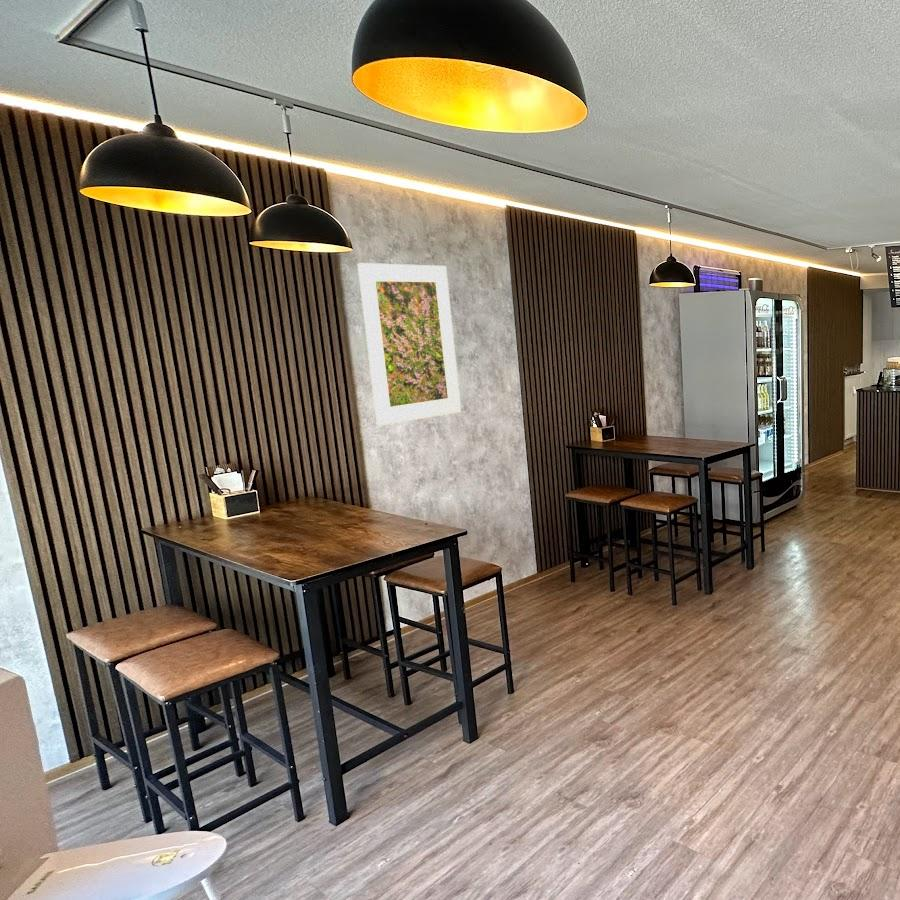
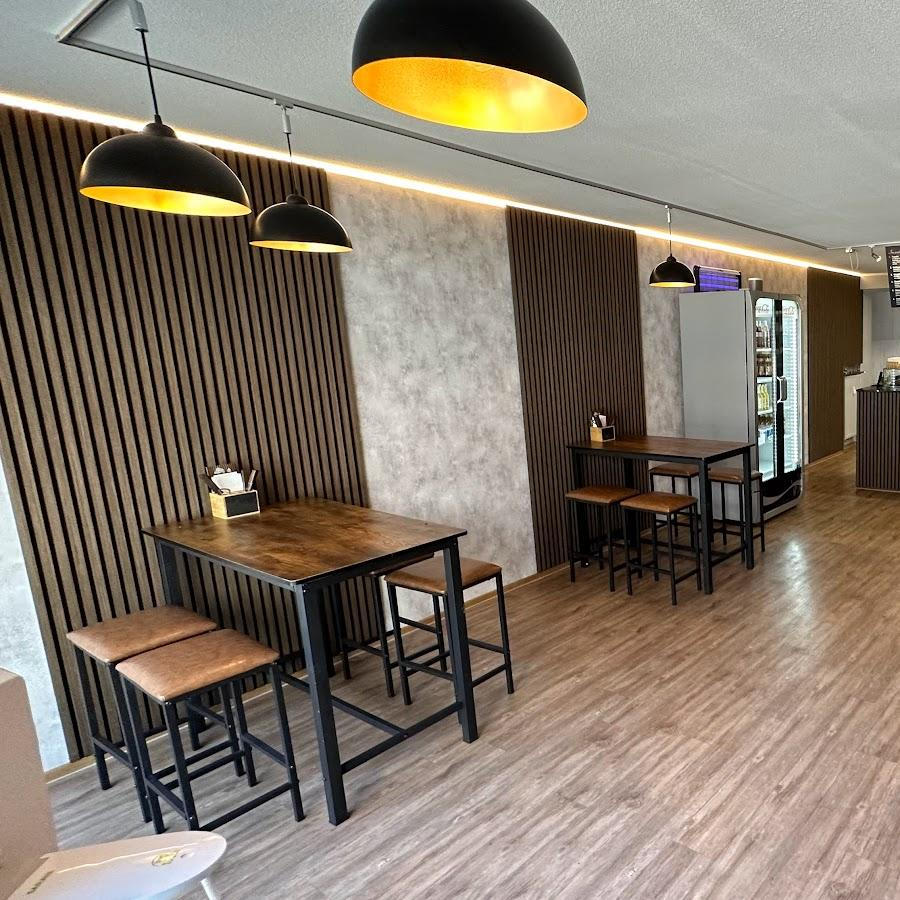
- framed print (412, 342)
